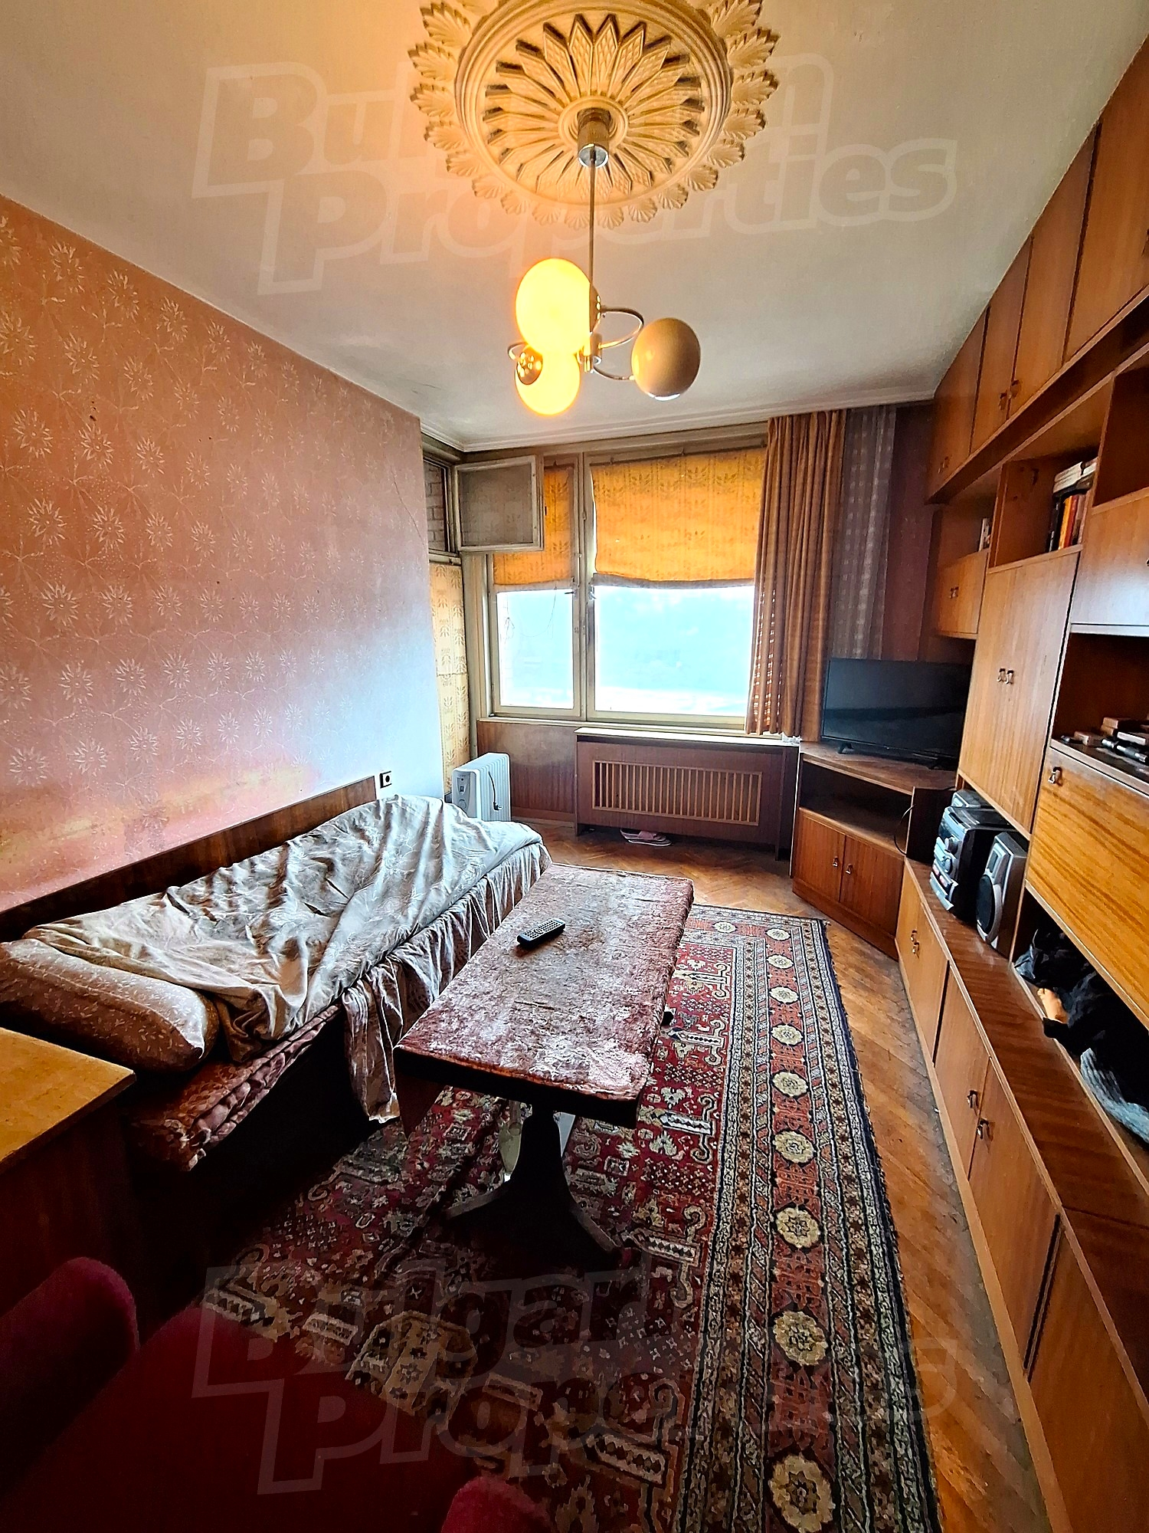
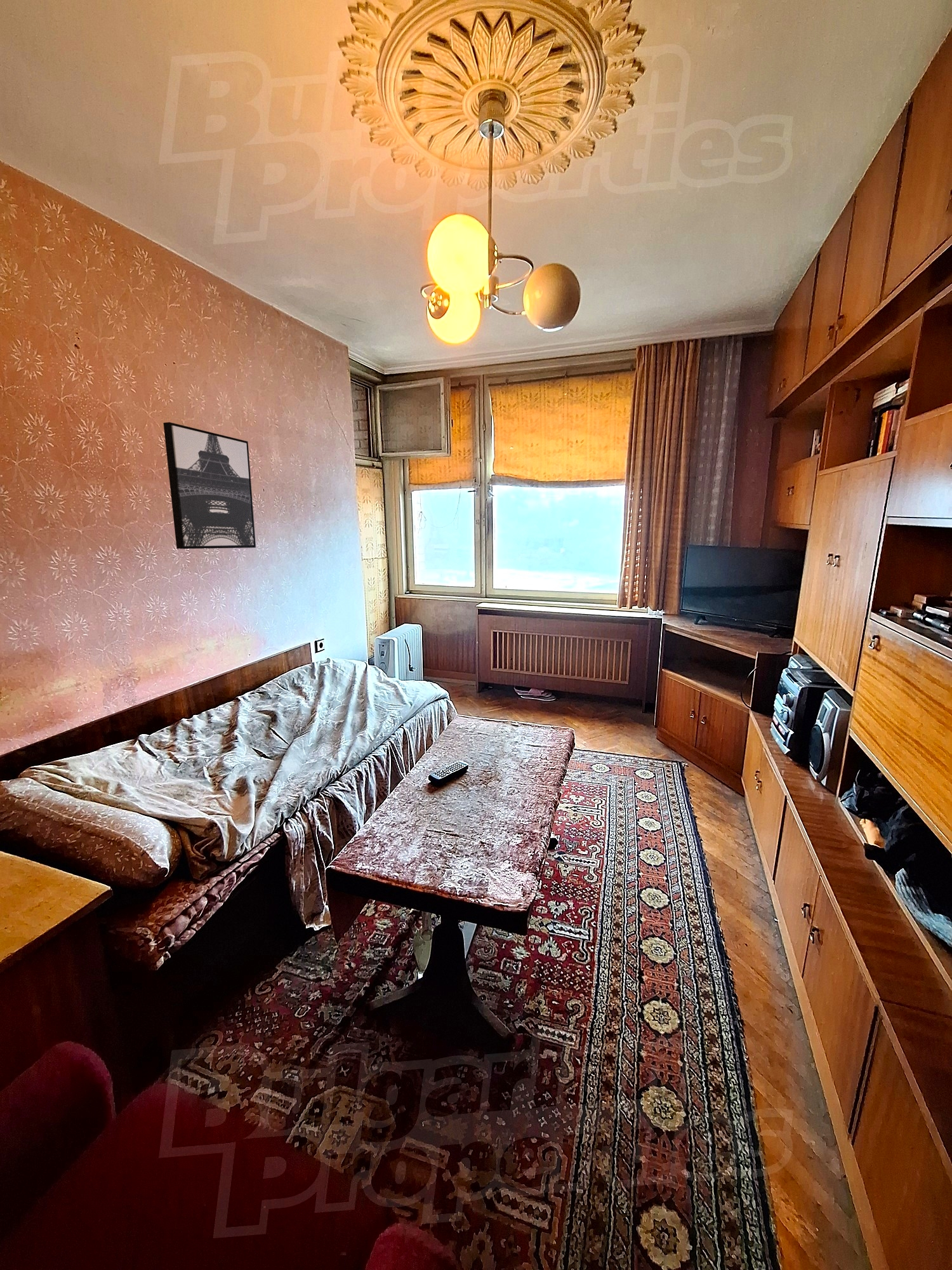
+ wall art (215, 491)
